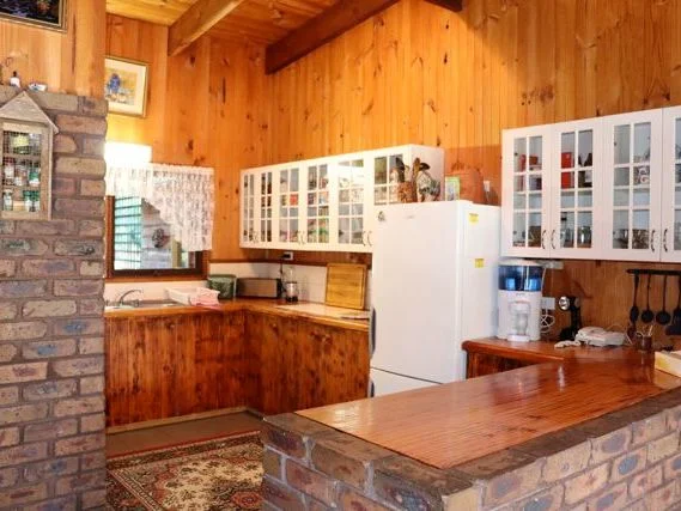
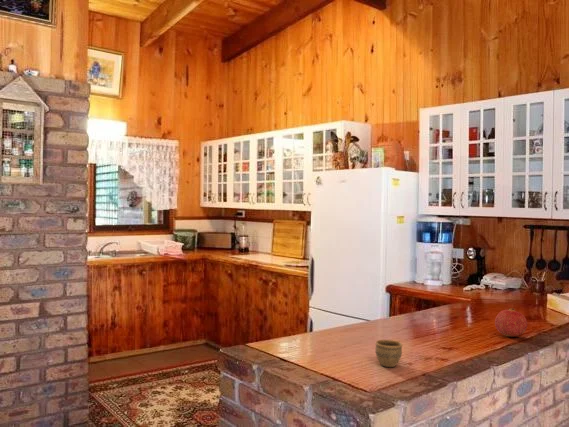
+ cup (390, 353)
+ fruit (510, 322)
